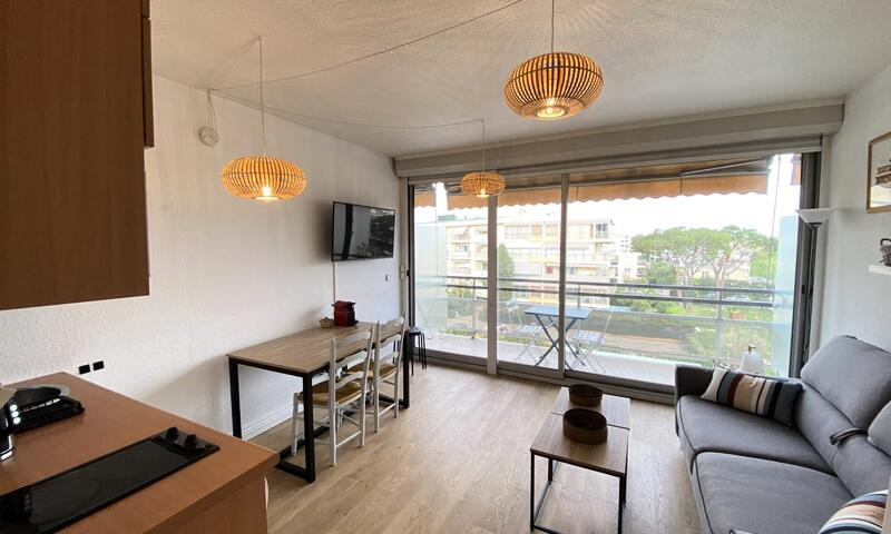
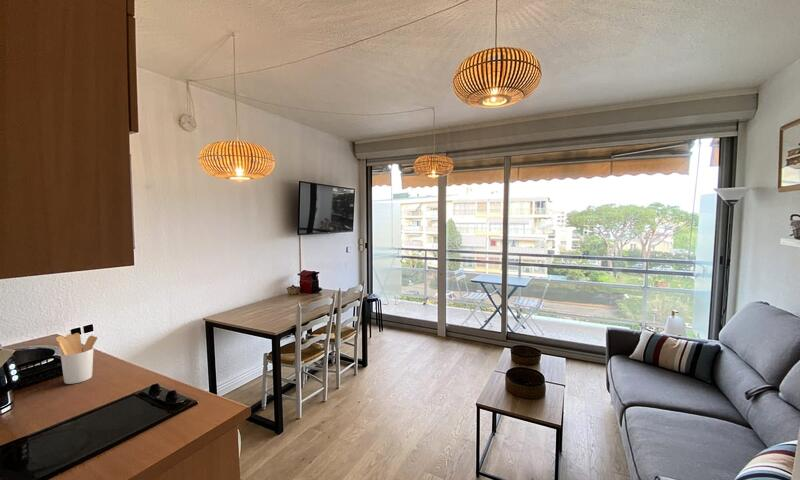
+ utensil holder (74, 356)
